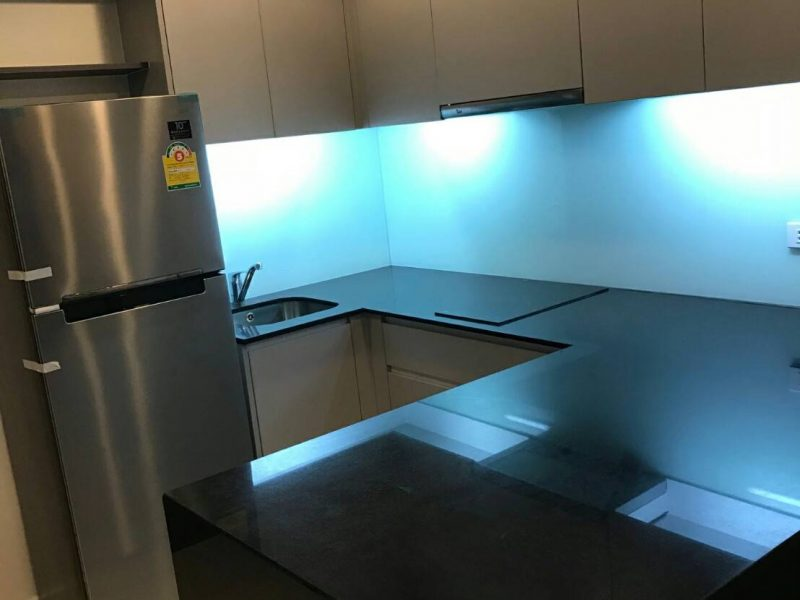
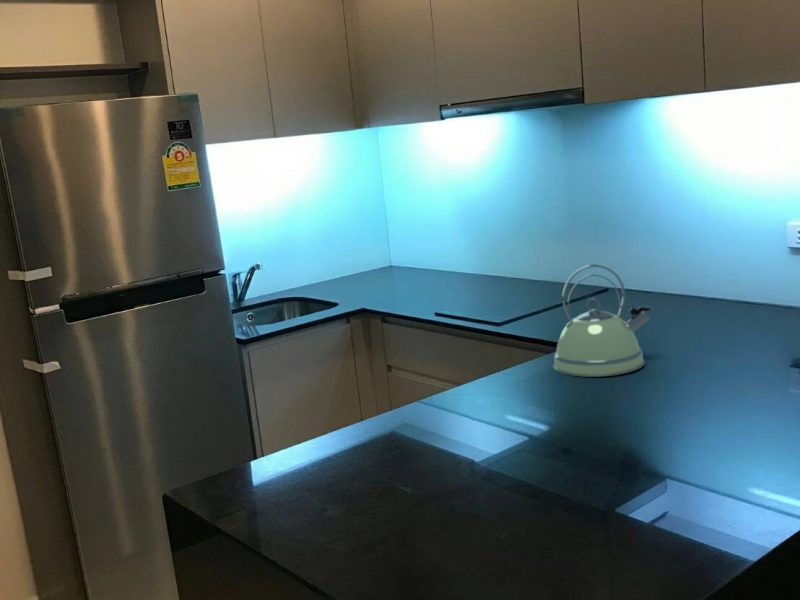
+ kettle (600, 314)
